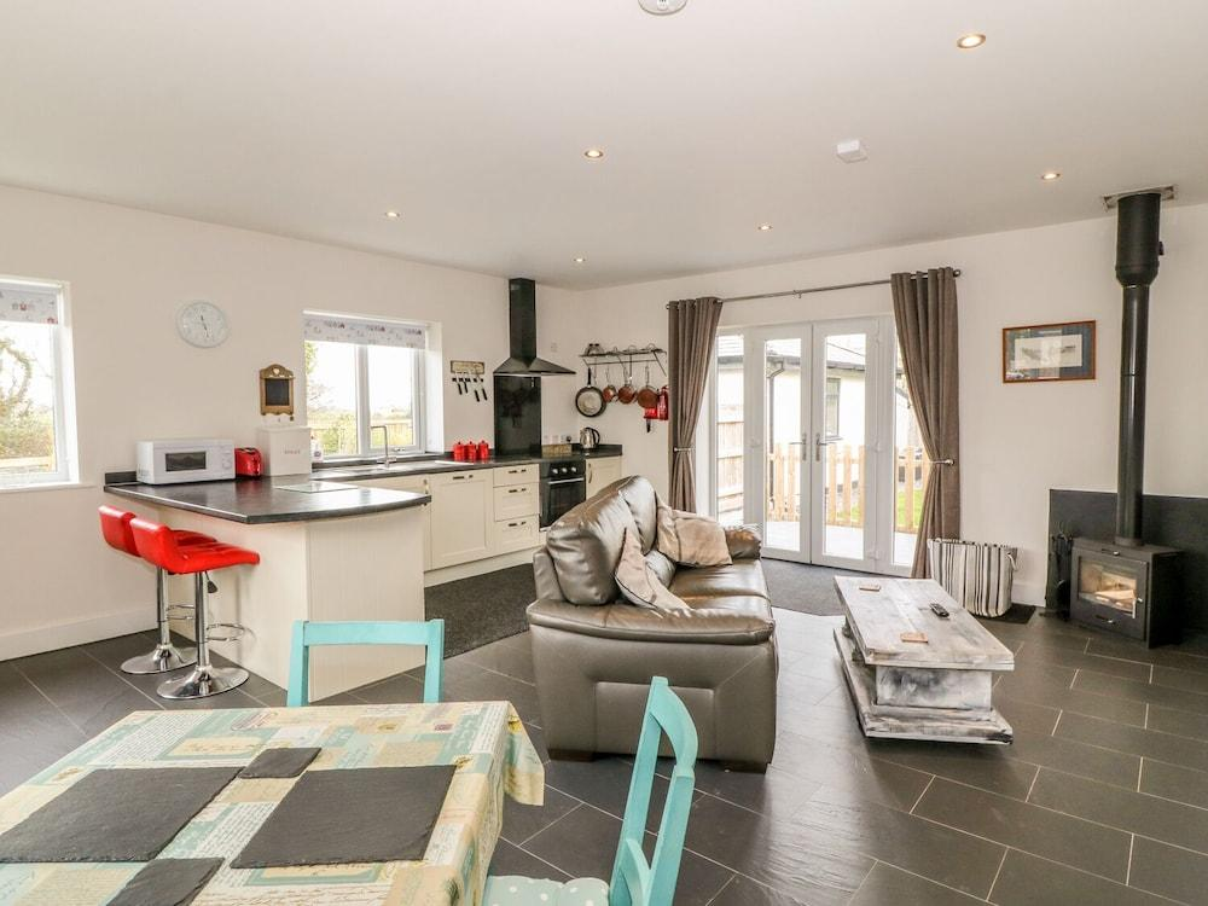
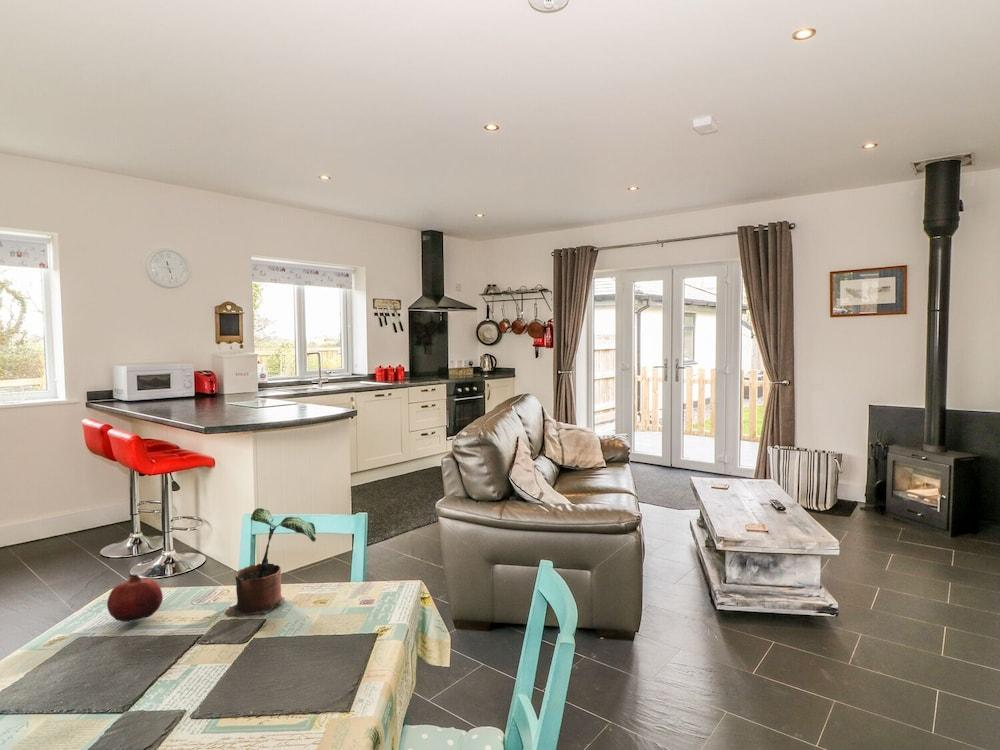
+ potted plant (267, 553)
+ fruit (135, 597)
